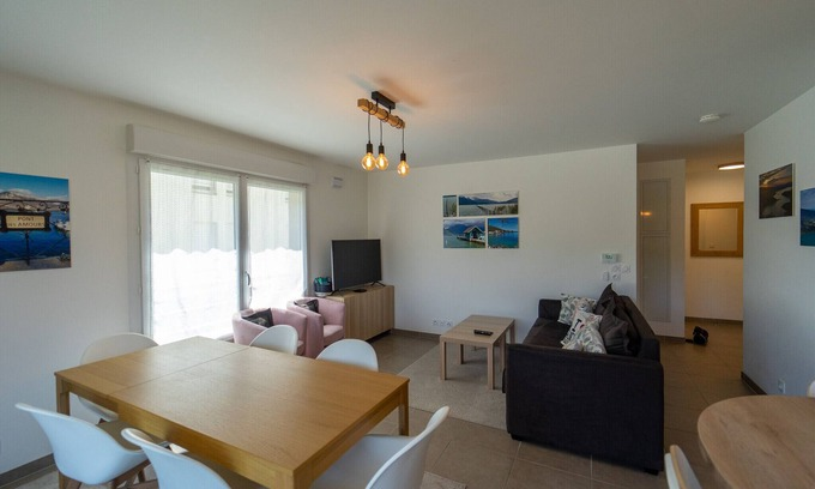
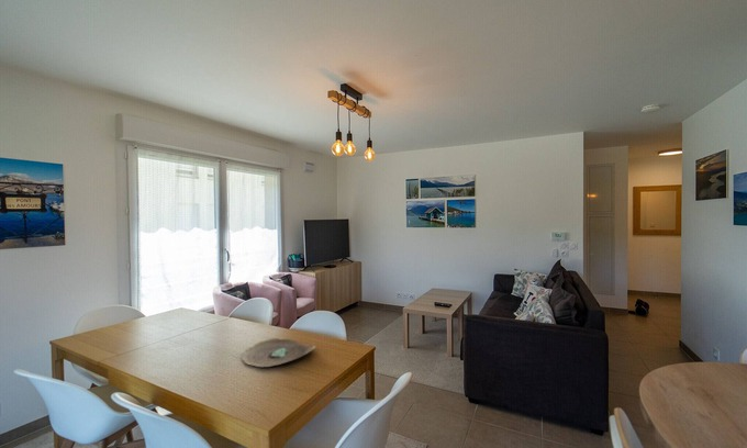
+ decorative bowl (278, 349)
